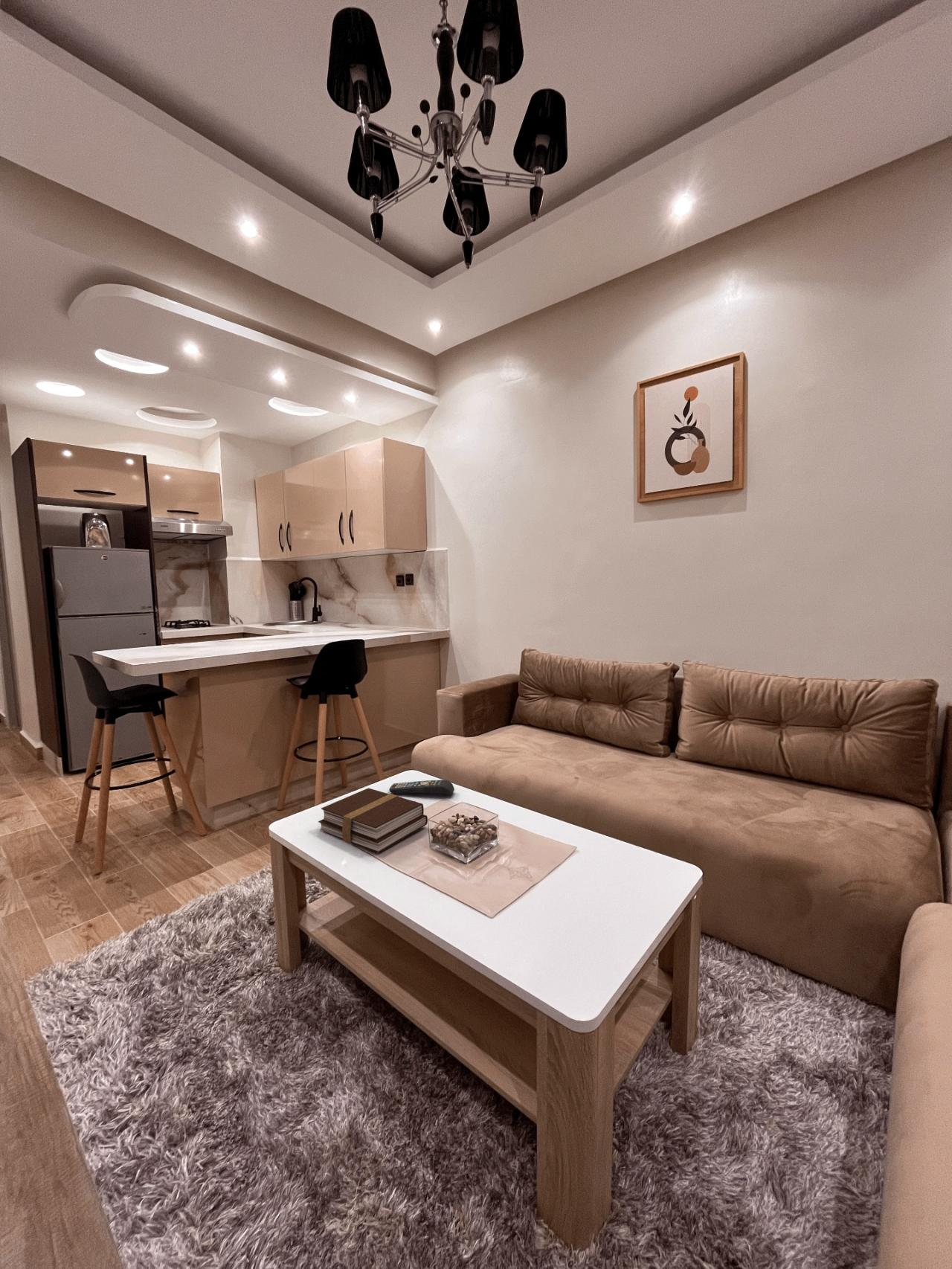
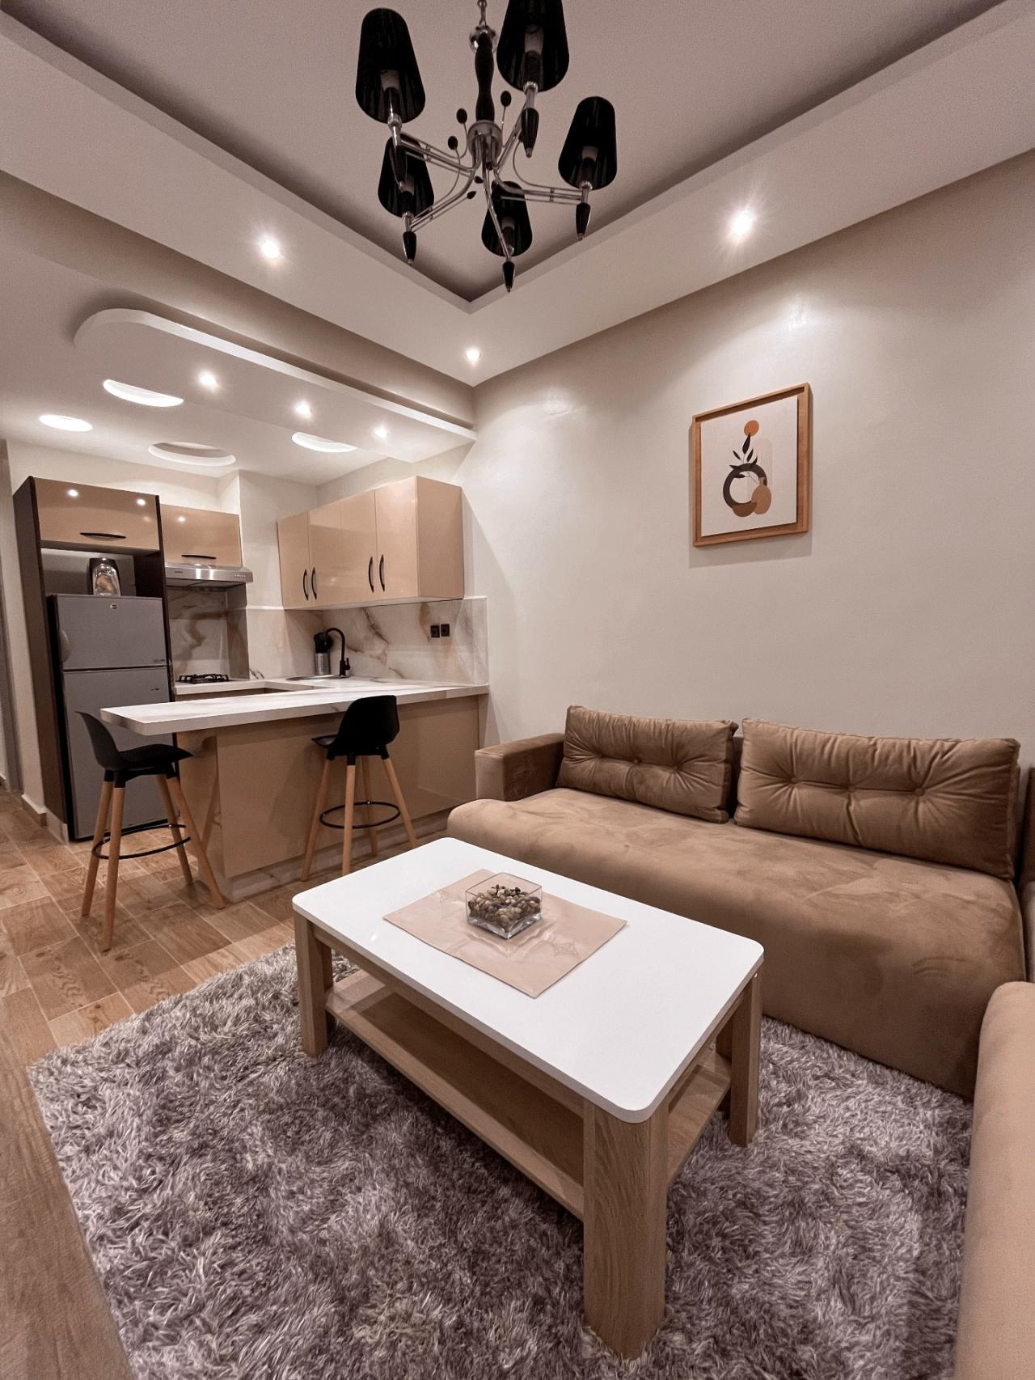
- book (373, 816)
- remote control (422, 787)
